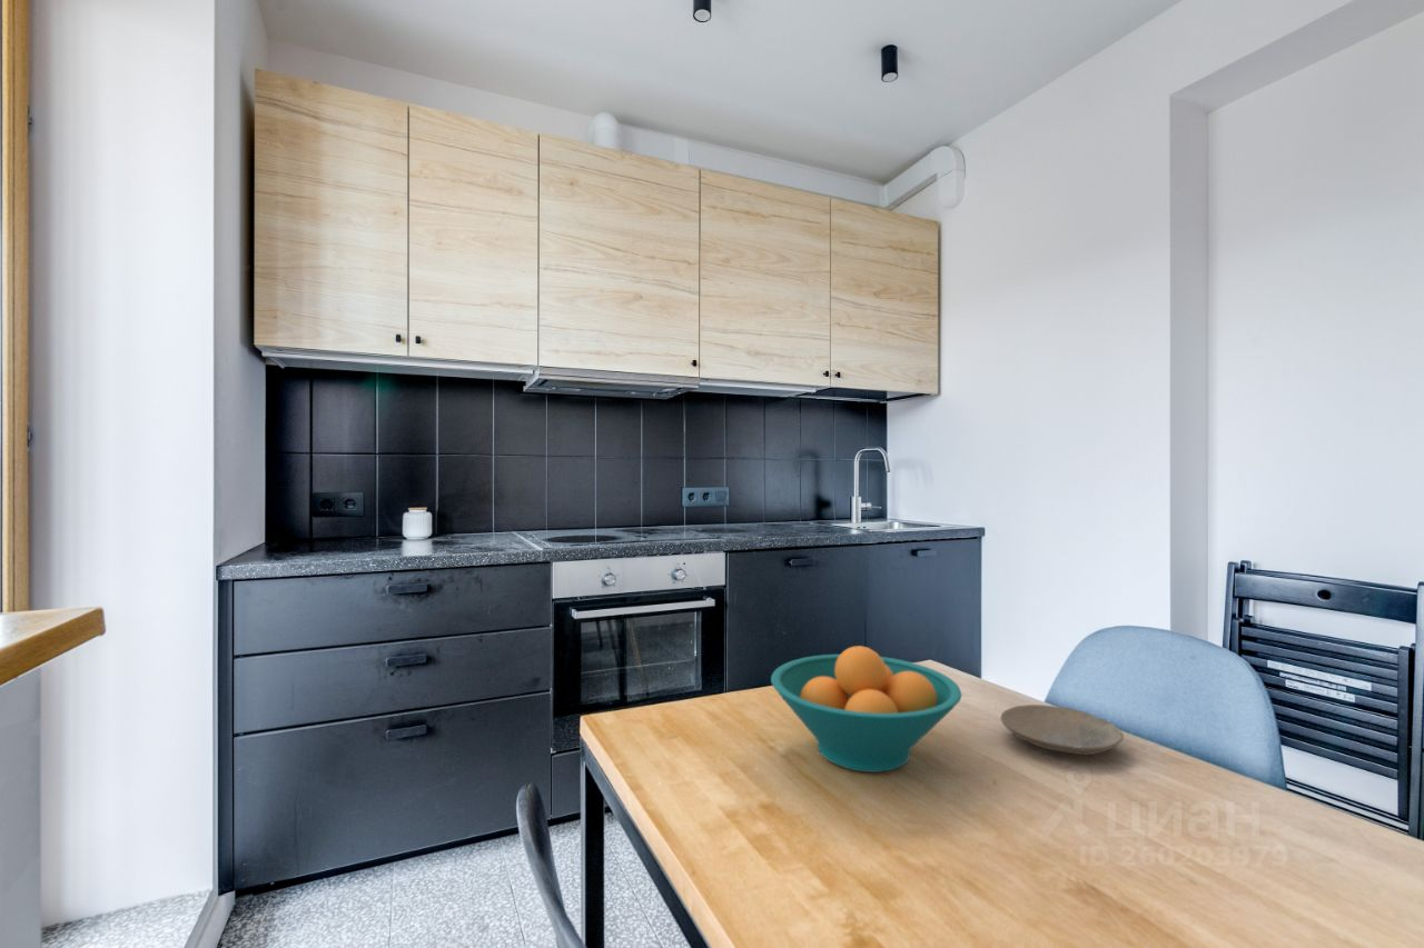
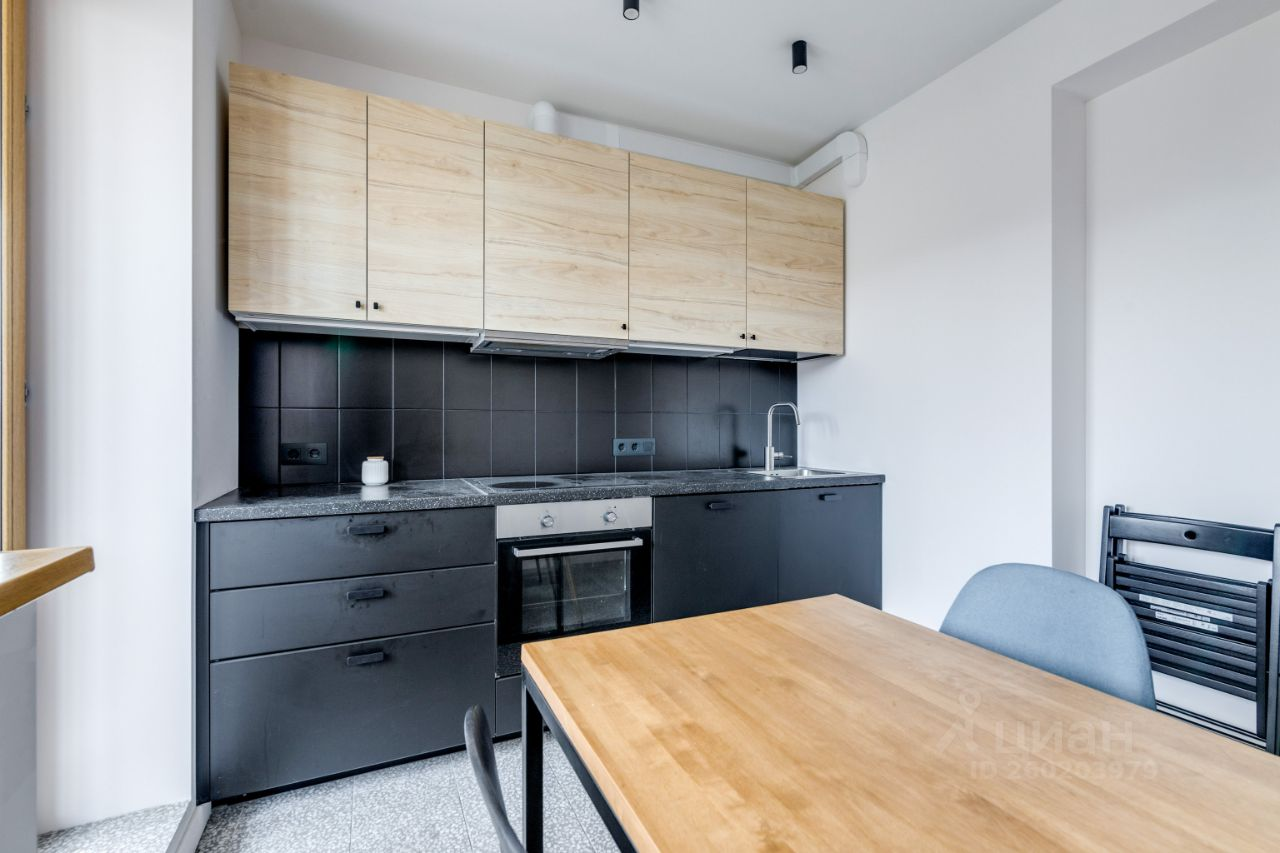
- fruit bowl (862, 700)
- plate (1059, 732)
